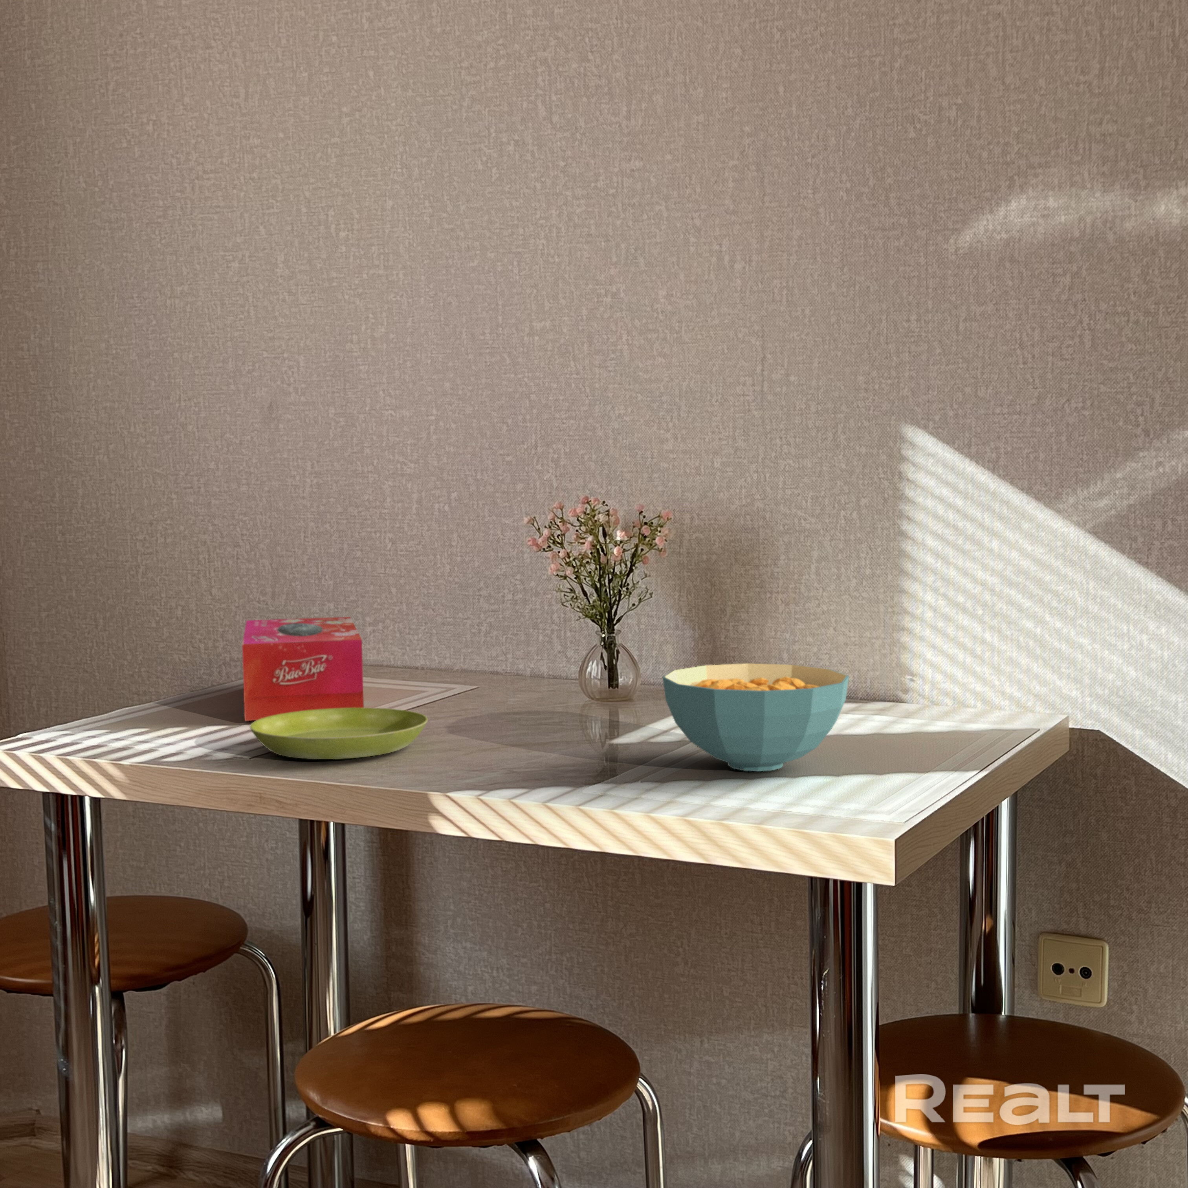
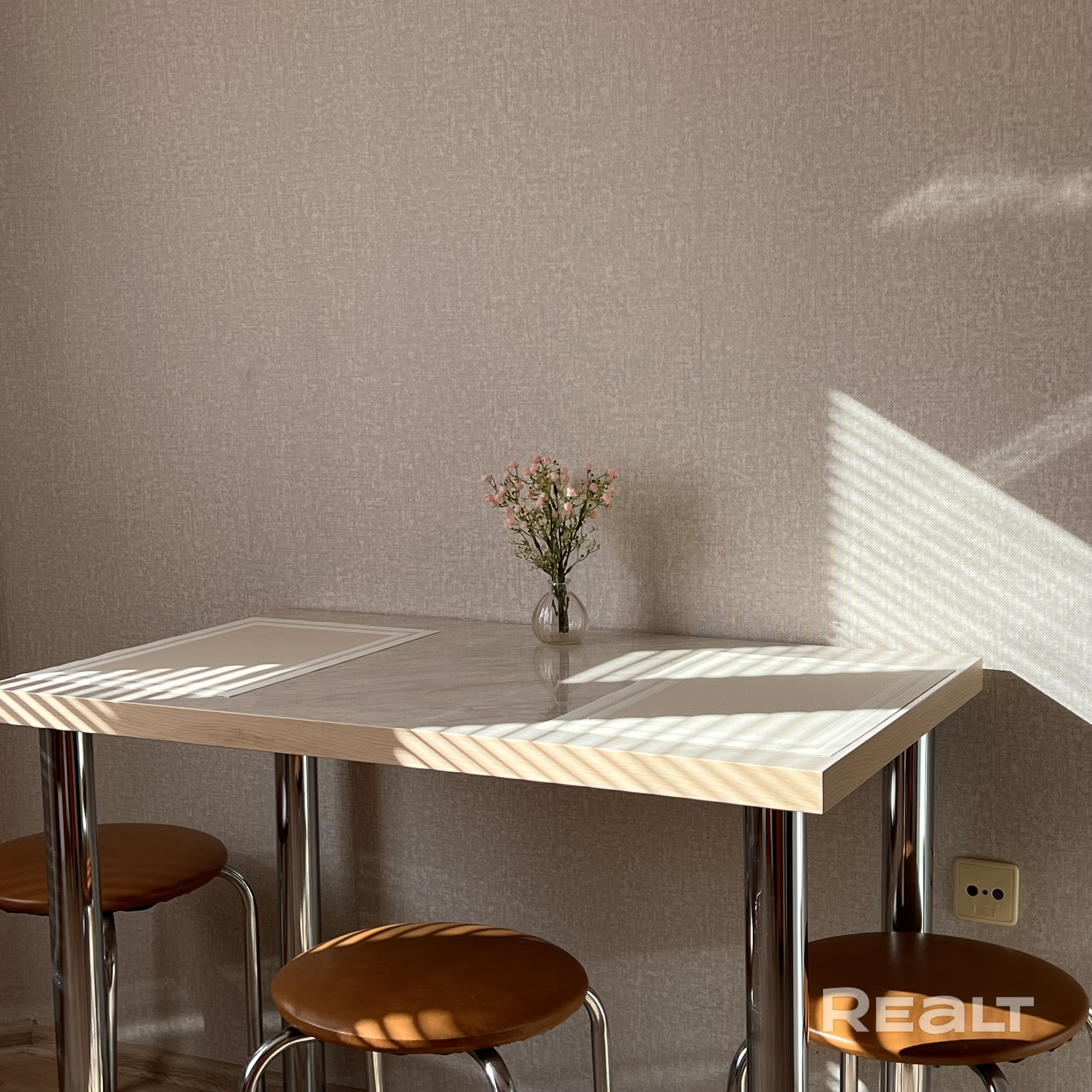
- cereal bowl (755, 721)
- tissue box (301, 665)
- saucer (339, 734)
